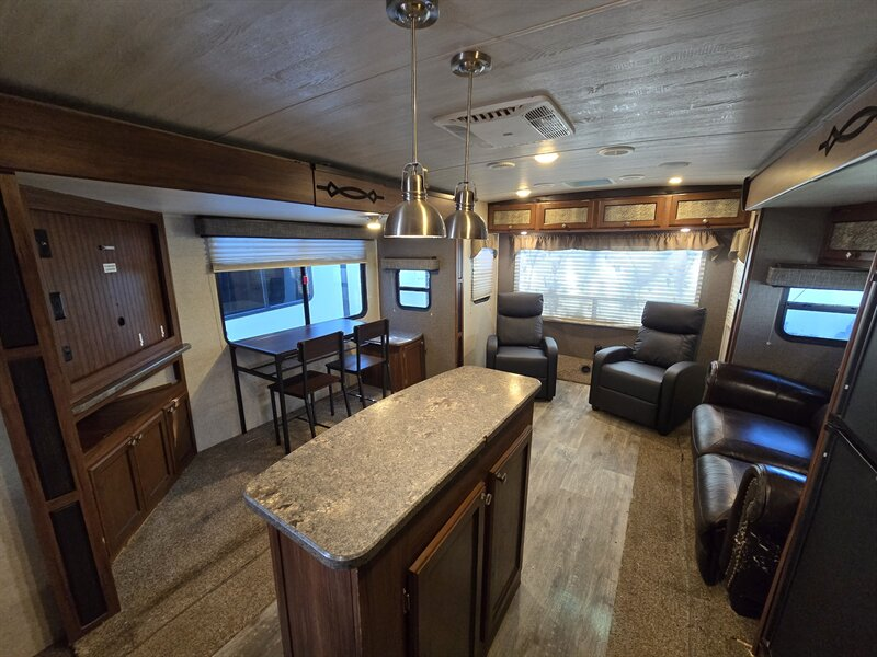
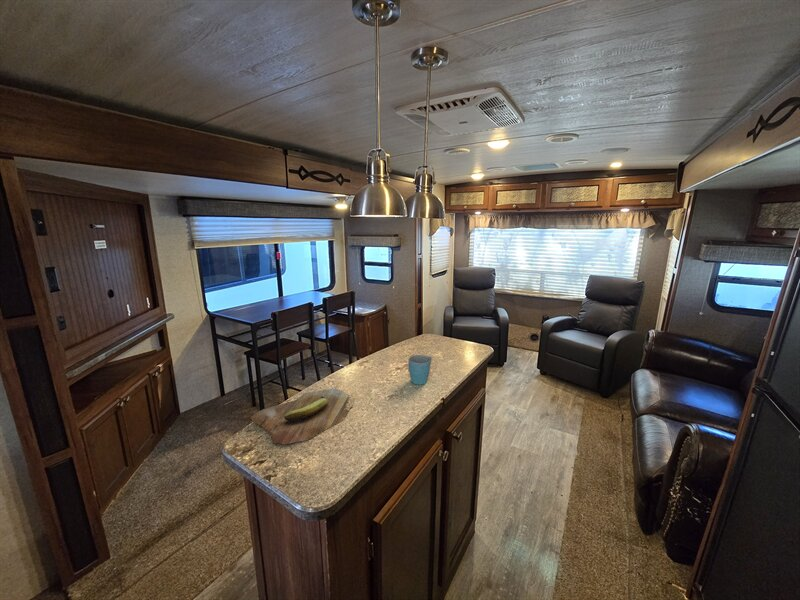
+ cutting board (309, 407)
+ mug (421, 368)
